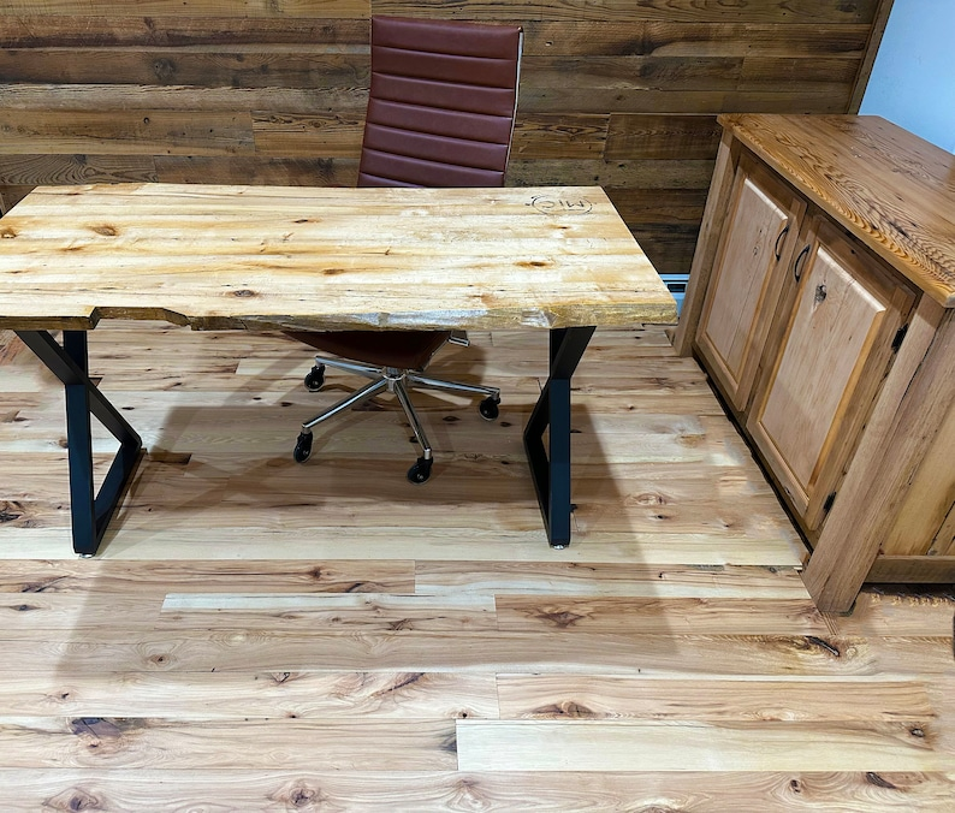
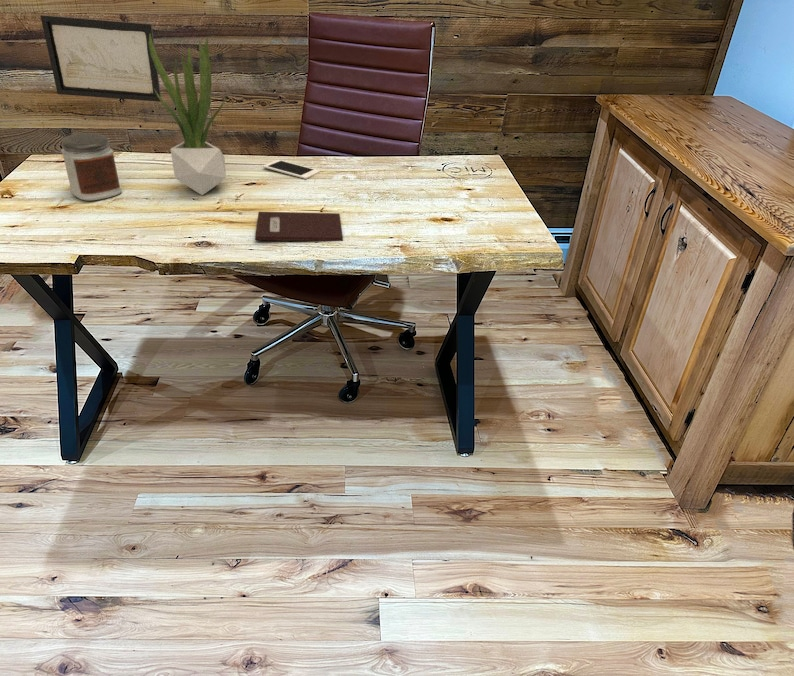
+ cell phone (291, 169)
+ notebook (299, 226)
+ jar (90, 166)
+ wall art (103, 60)
+ potted plant (194, 118)
